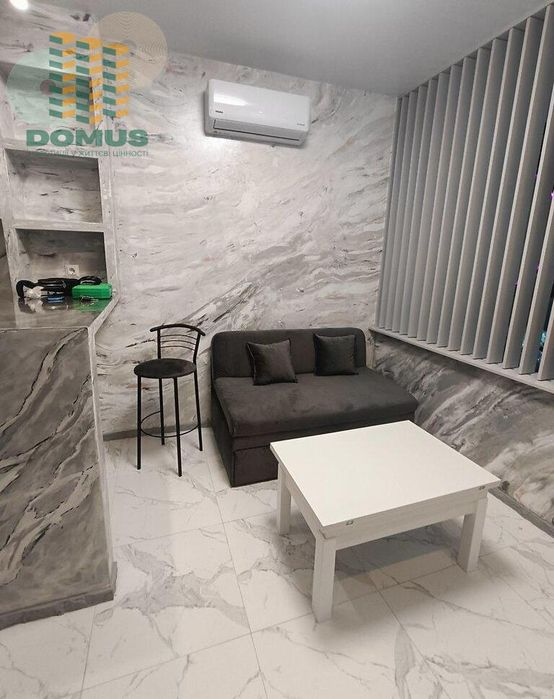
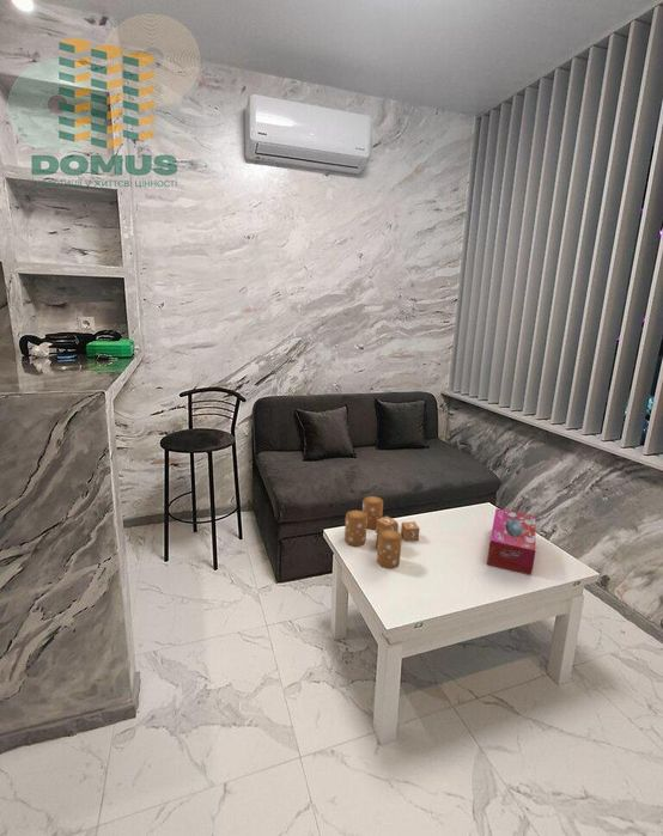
+ candle (381, 529)
+ tissue box (512, 538)
